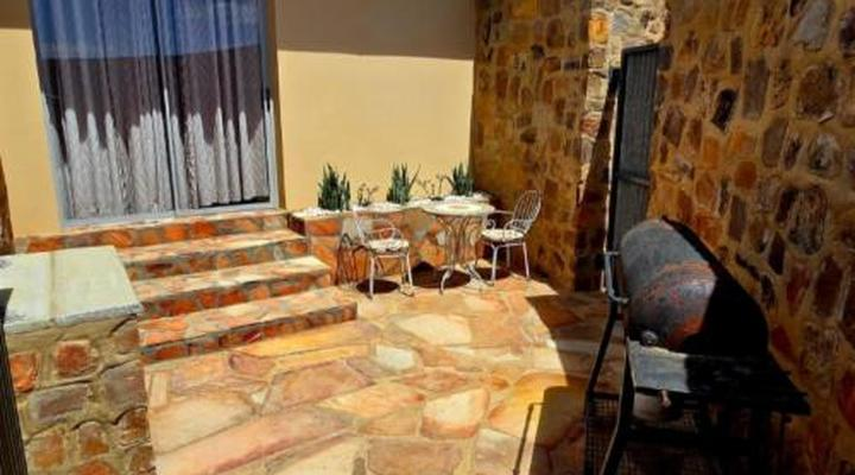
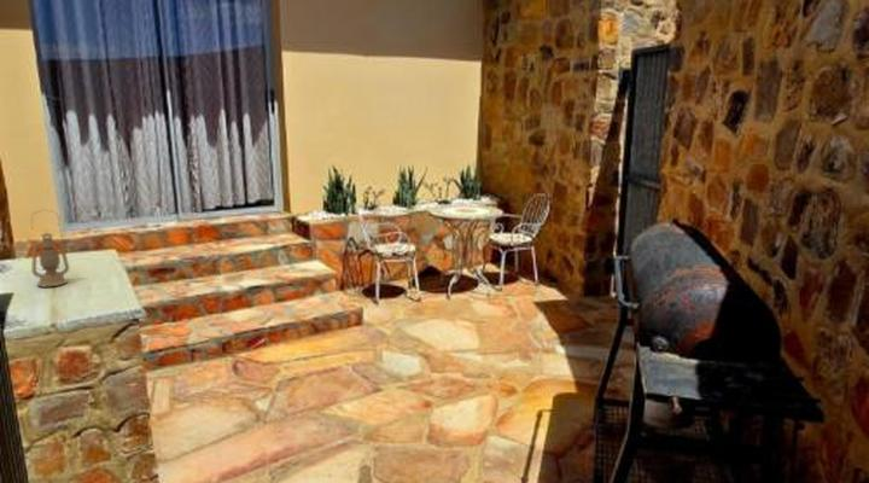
+ lantern (48, 246)
